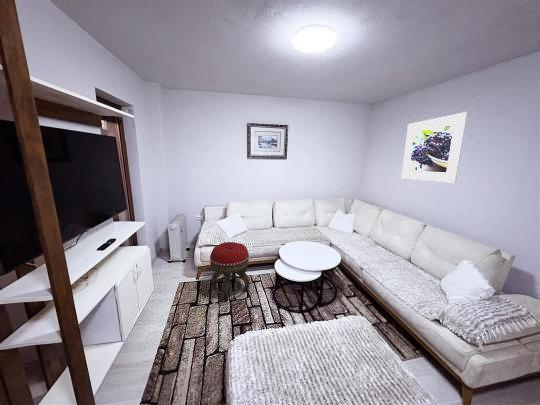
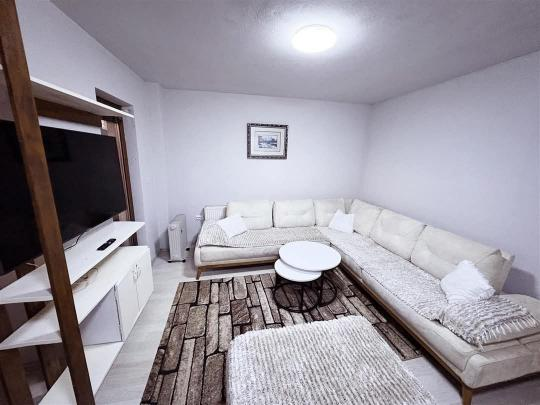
- footstool (230, 268)
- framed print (429, 150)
